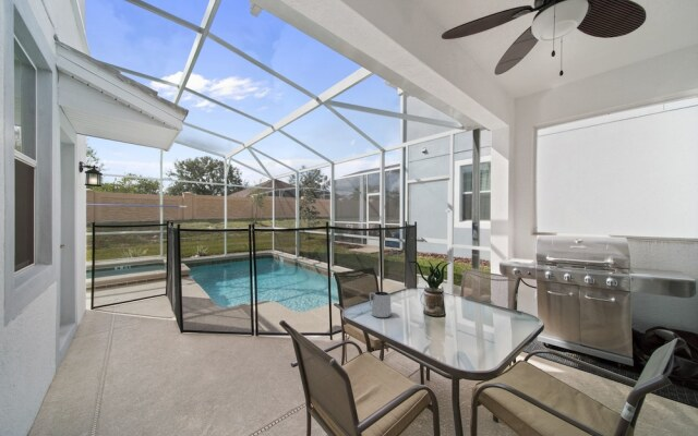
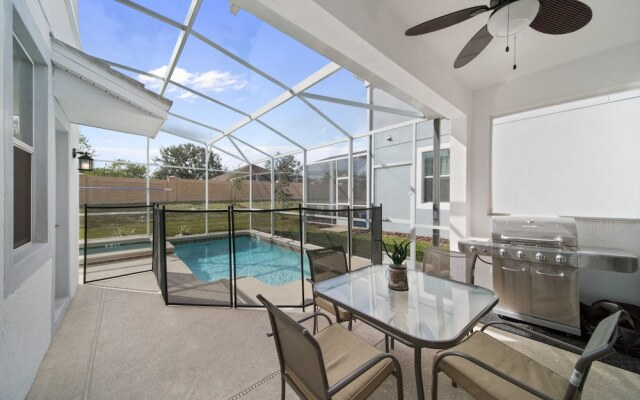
- pitcher (380, 303)
